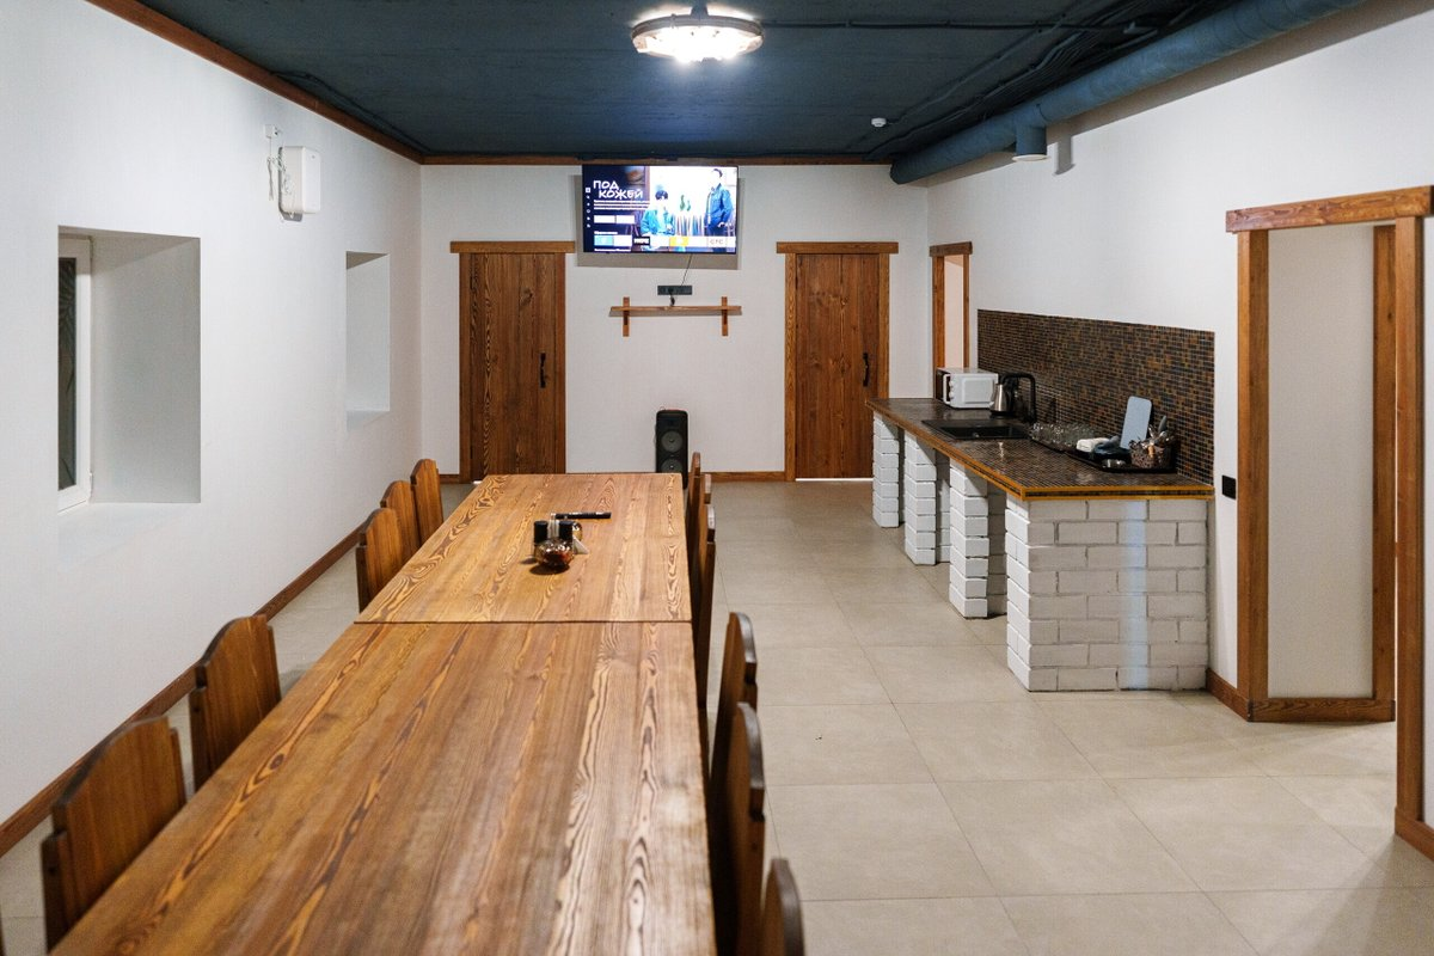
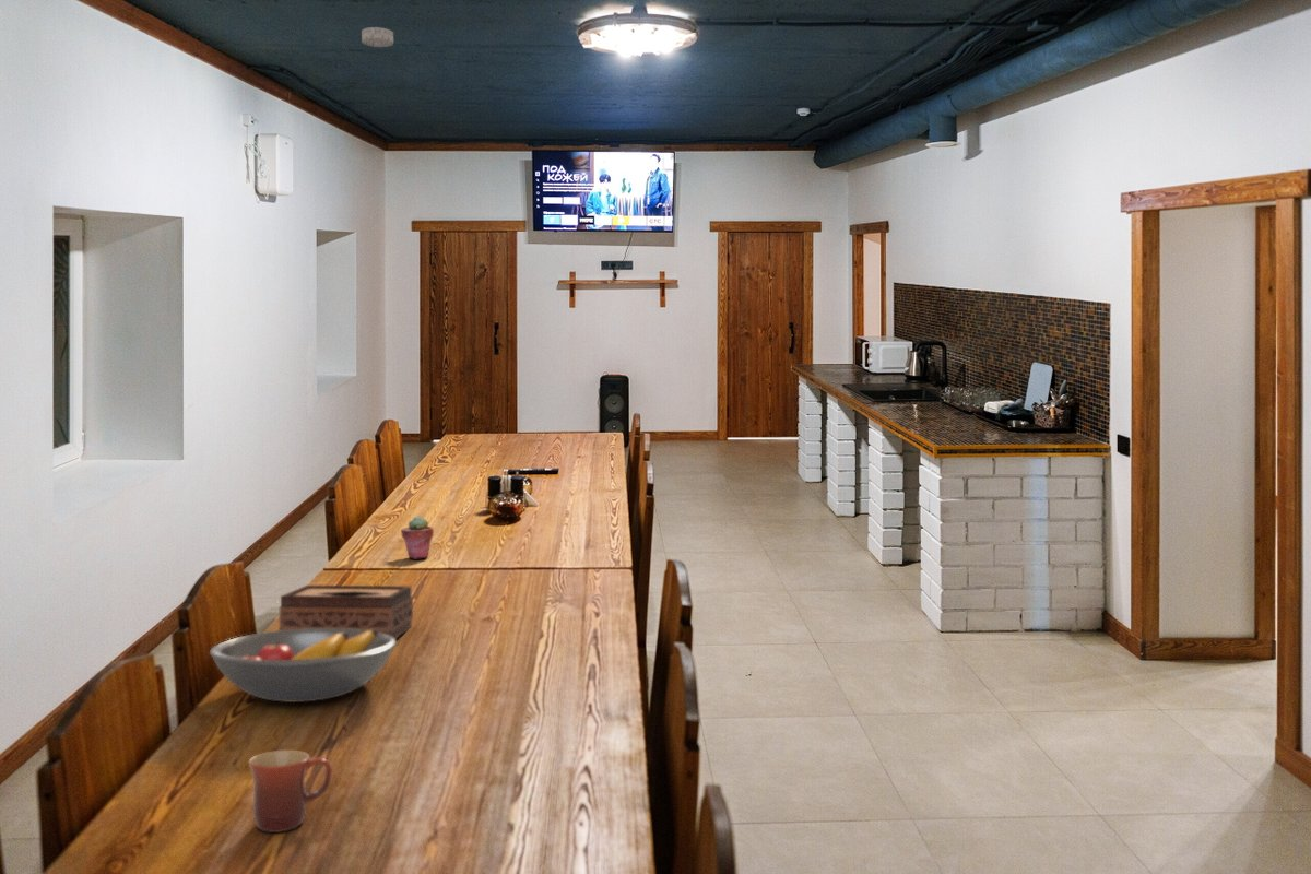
+ mug (291, 790)
+ potted succulent (417, 536)
+ smoke detector (377, 36)
+ tissue box (347, 613)
+ fruit bowl (305, 662)
